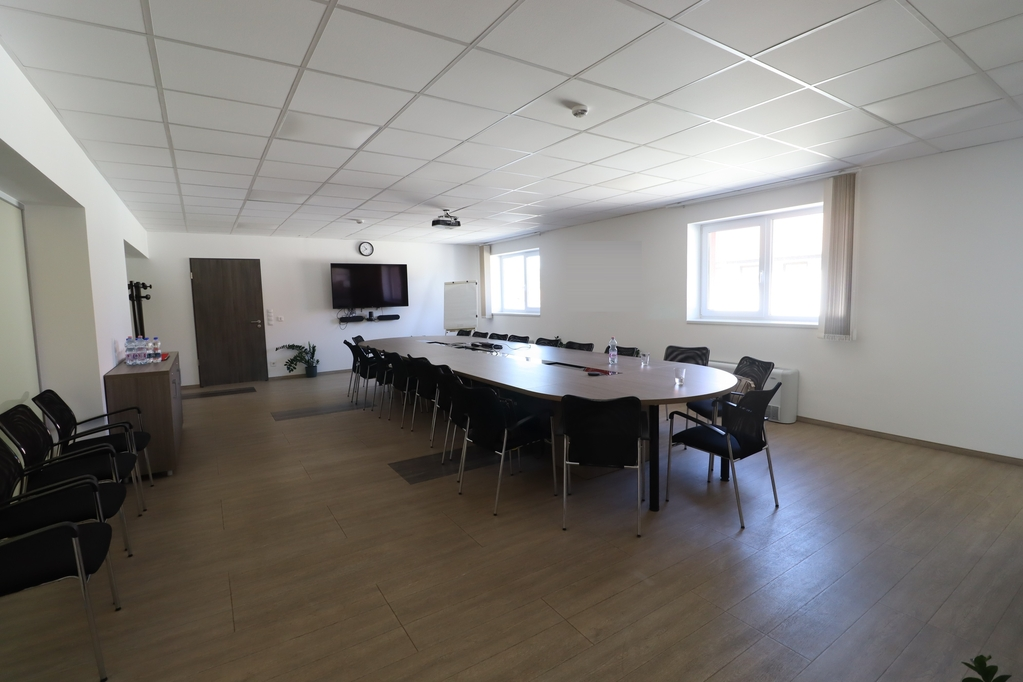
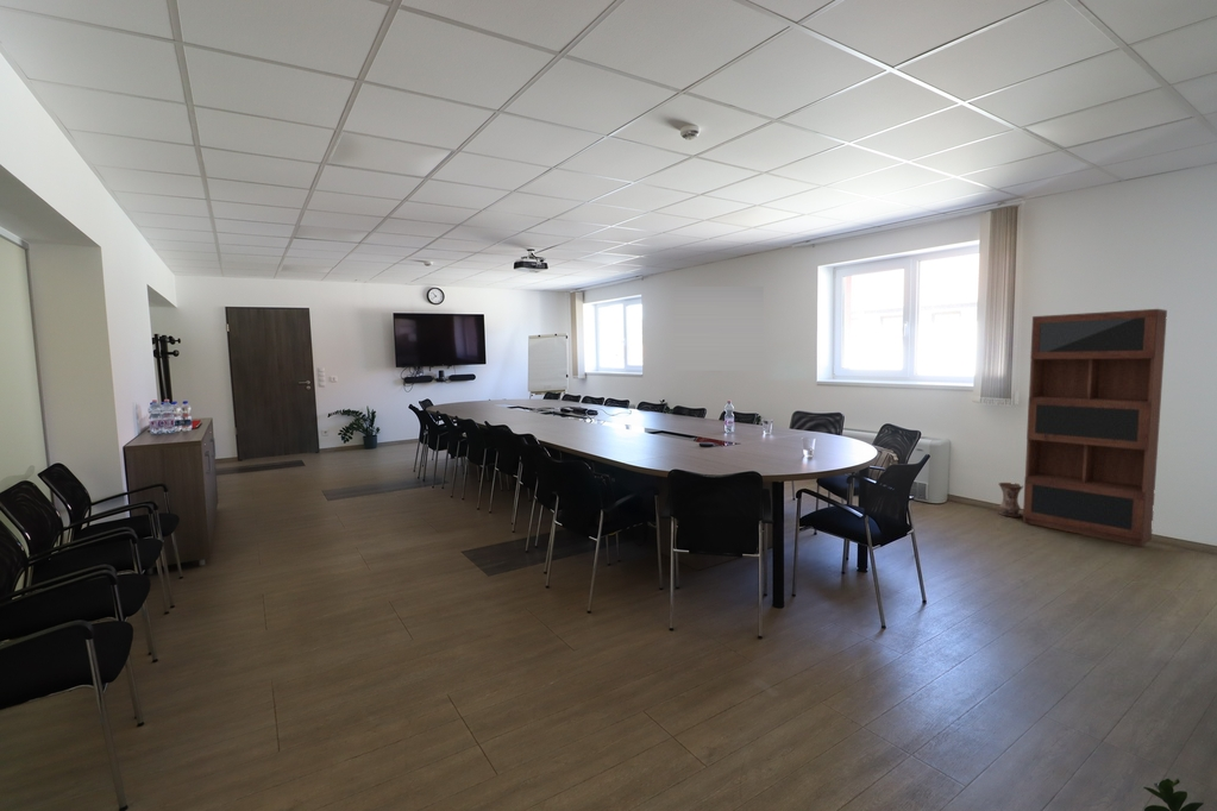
+ bookcase (1090, 423)
+ vase (1010, 499)
